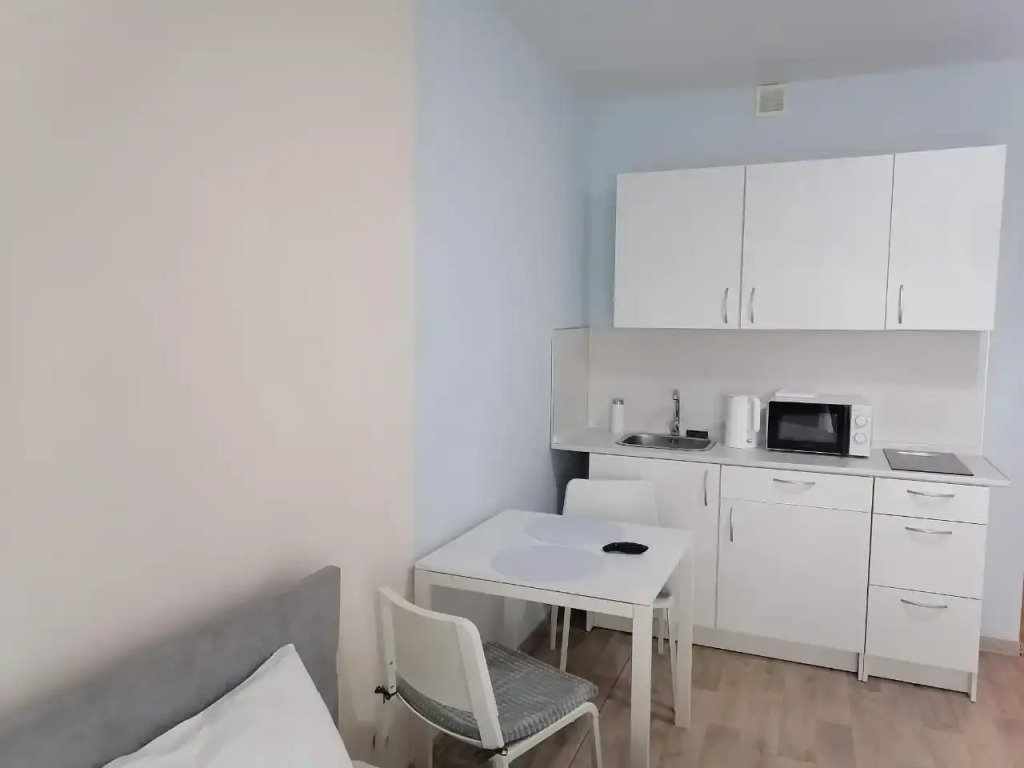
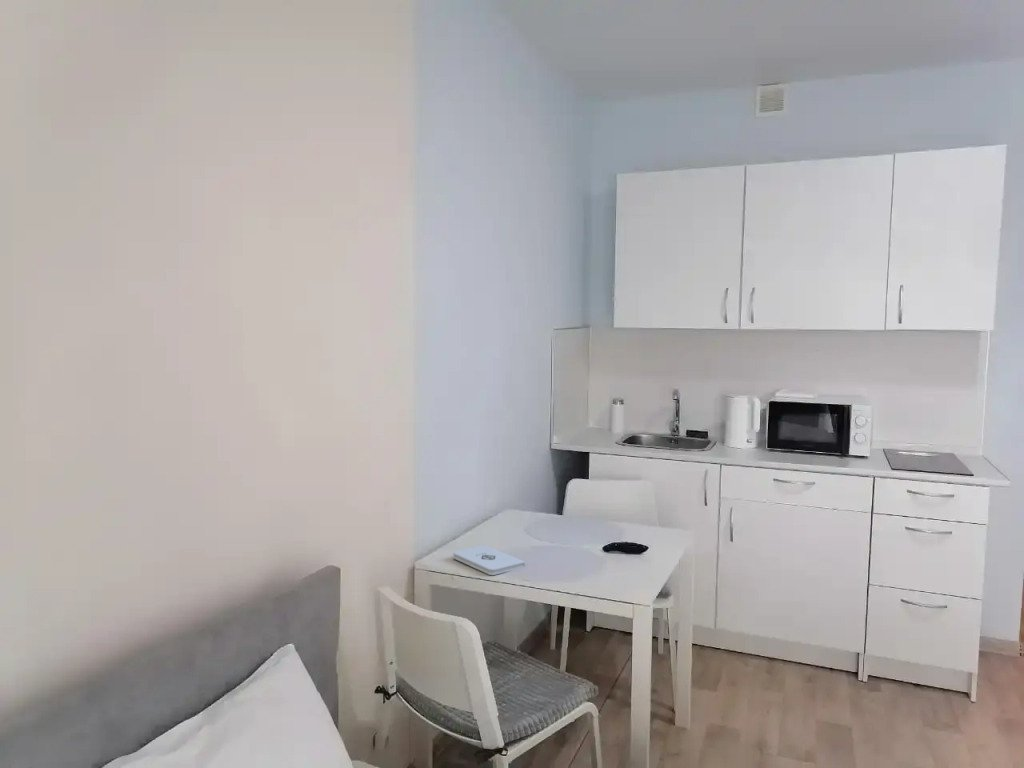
+ notepad (487, 559)
